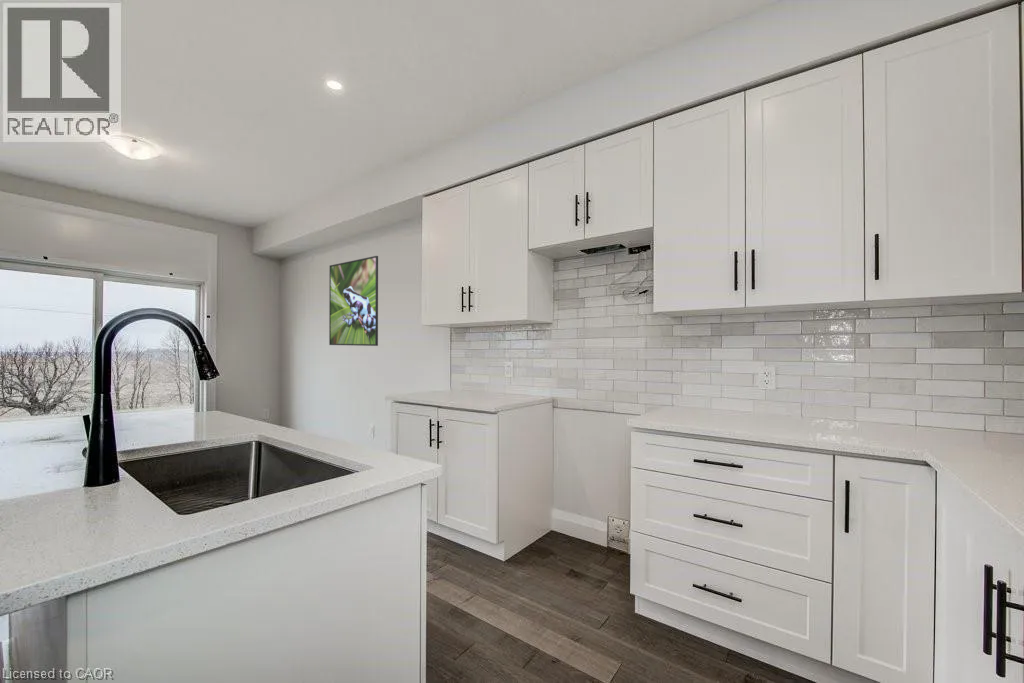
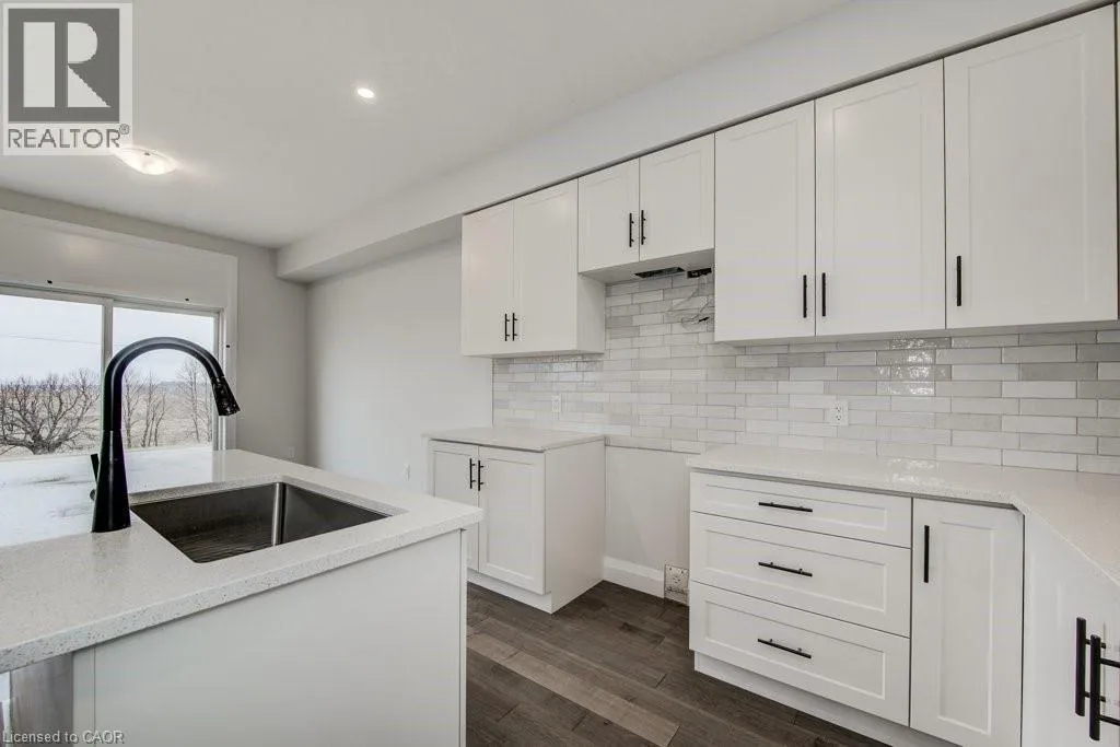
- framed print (352, 303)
